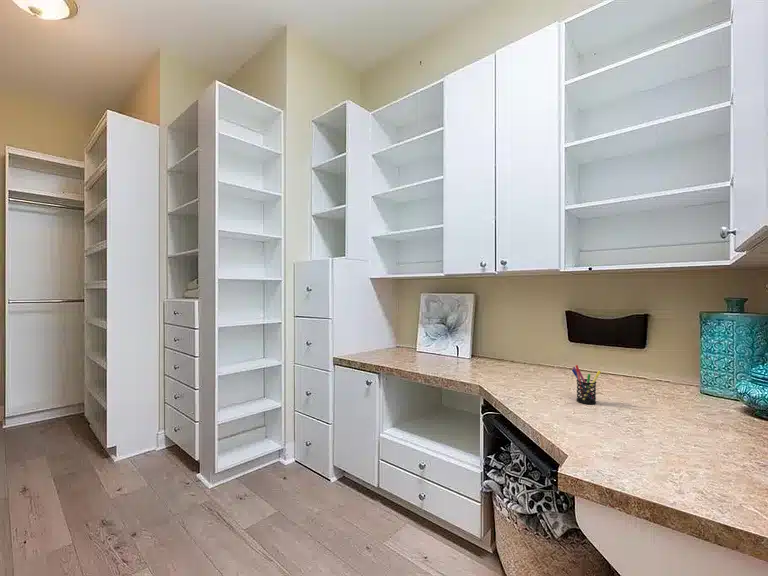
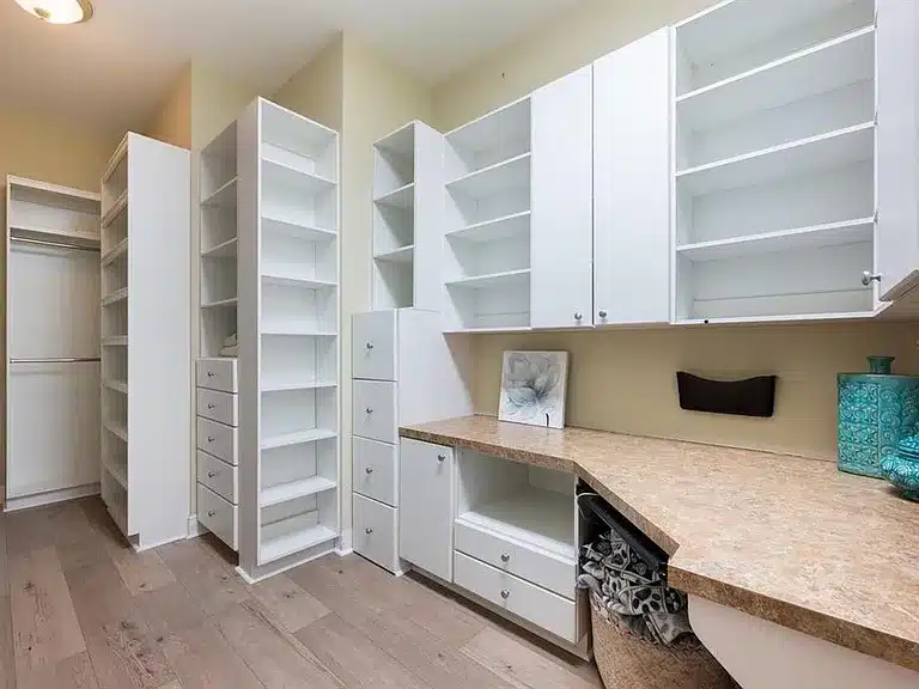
- pen holder (585, 384)
